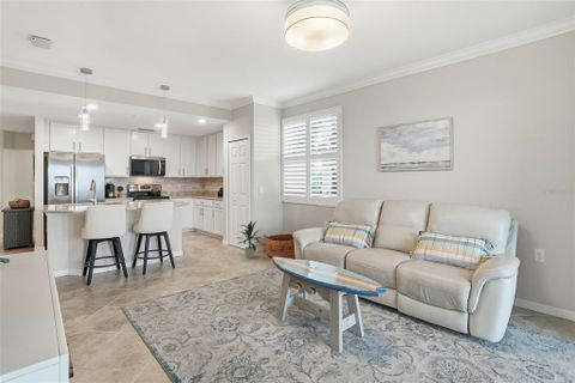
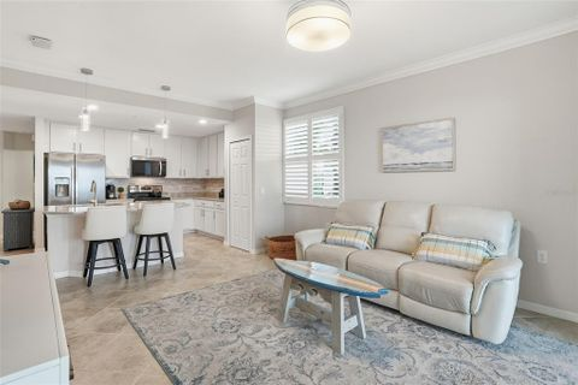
- indoor plant (249, 238)
